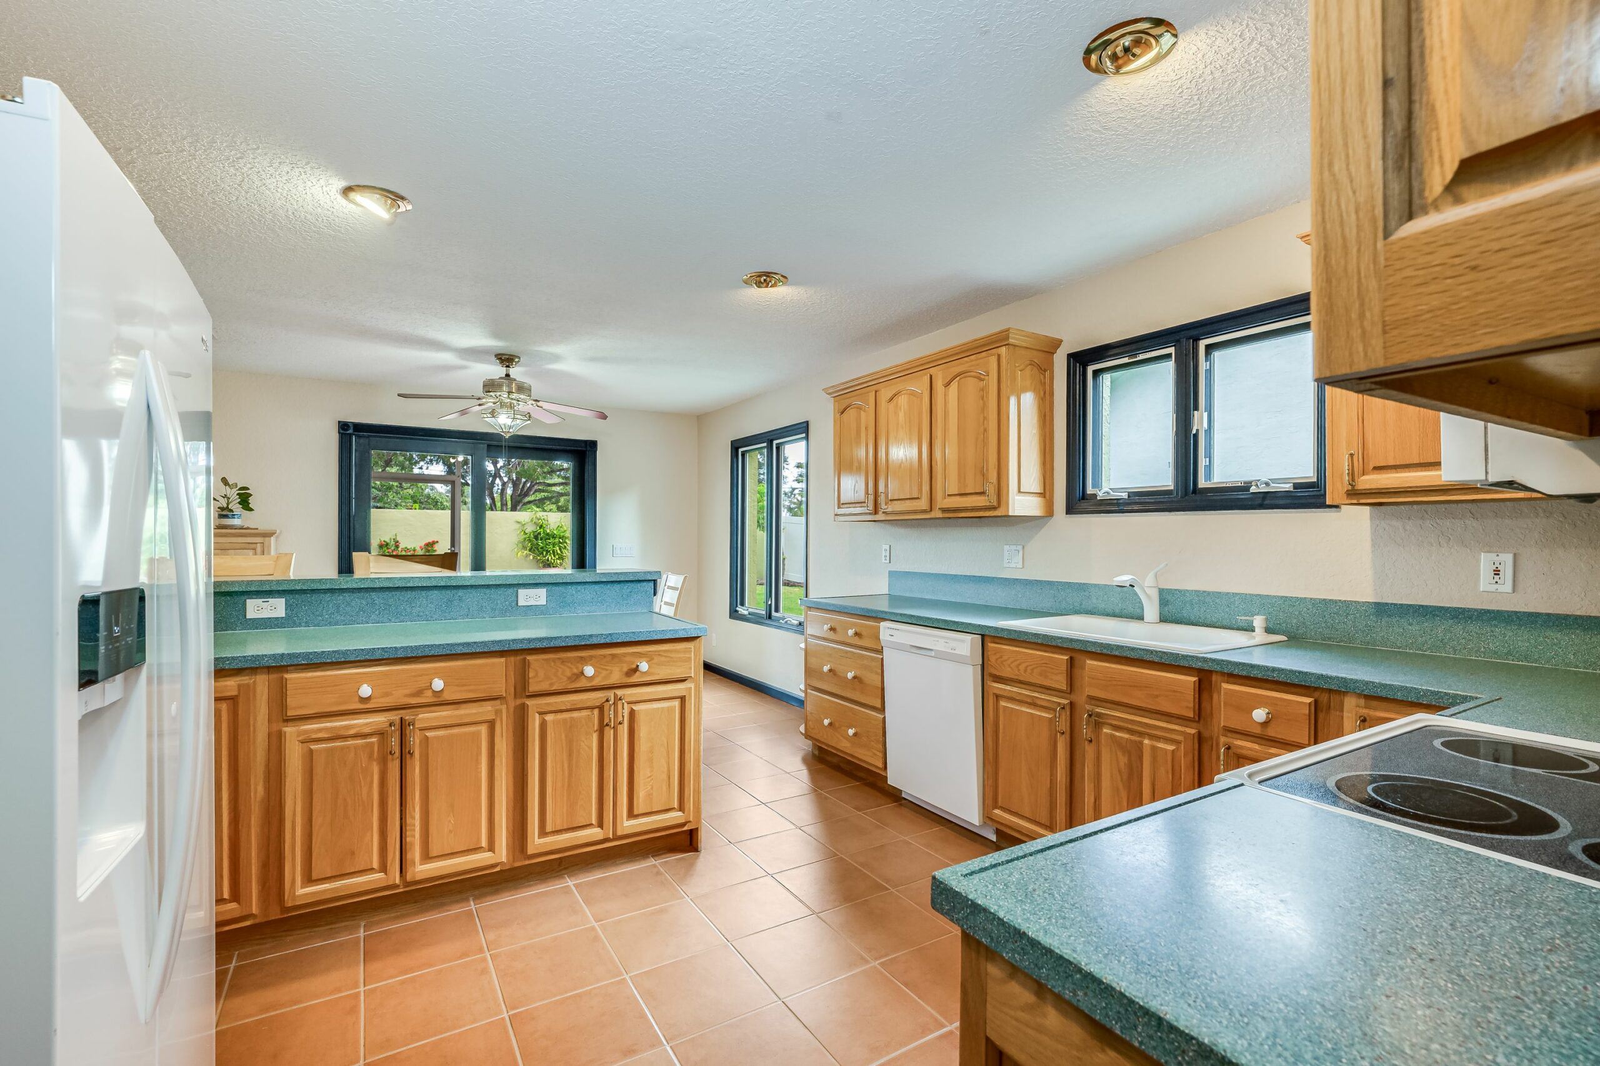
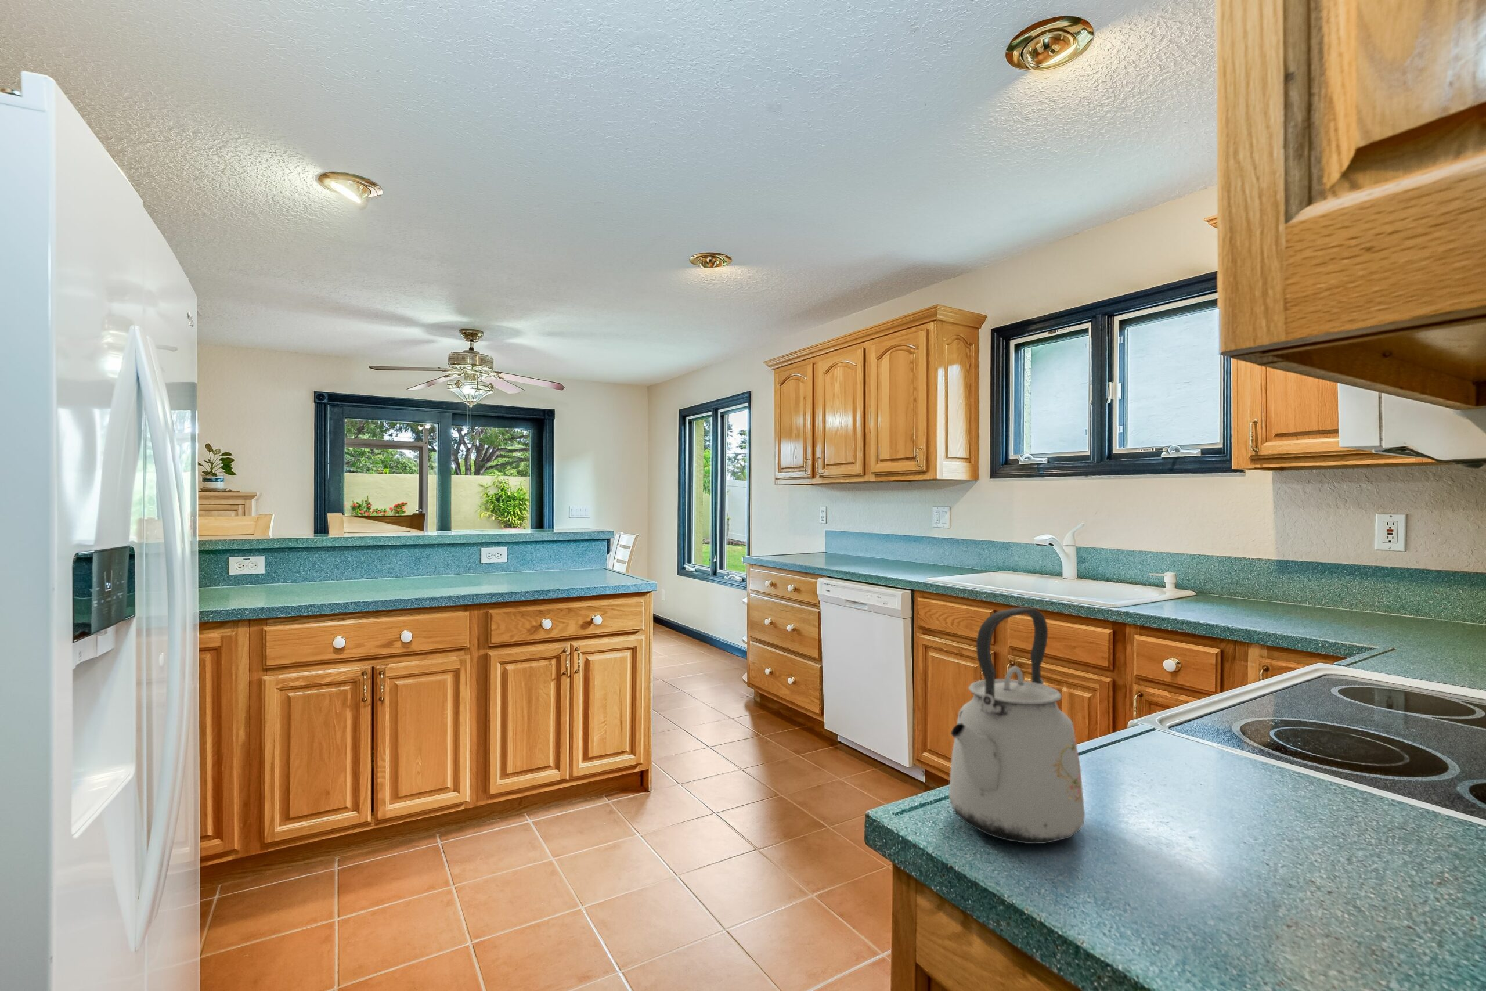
+ kettle (1002, 721)
